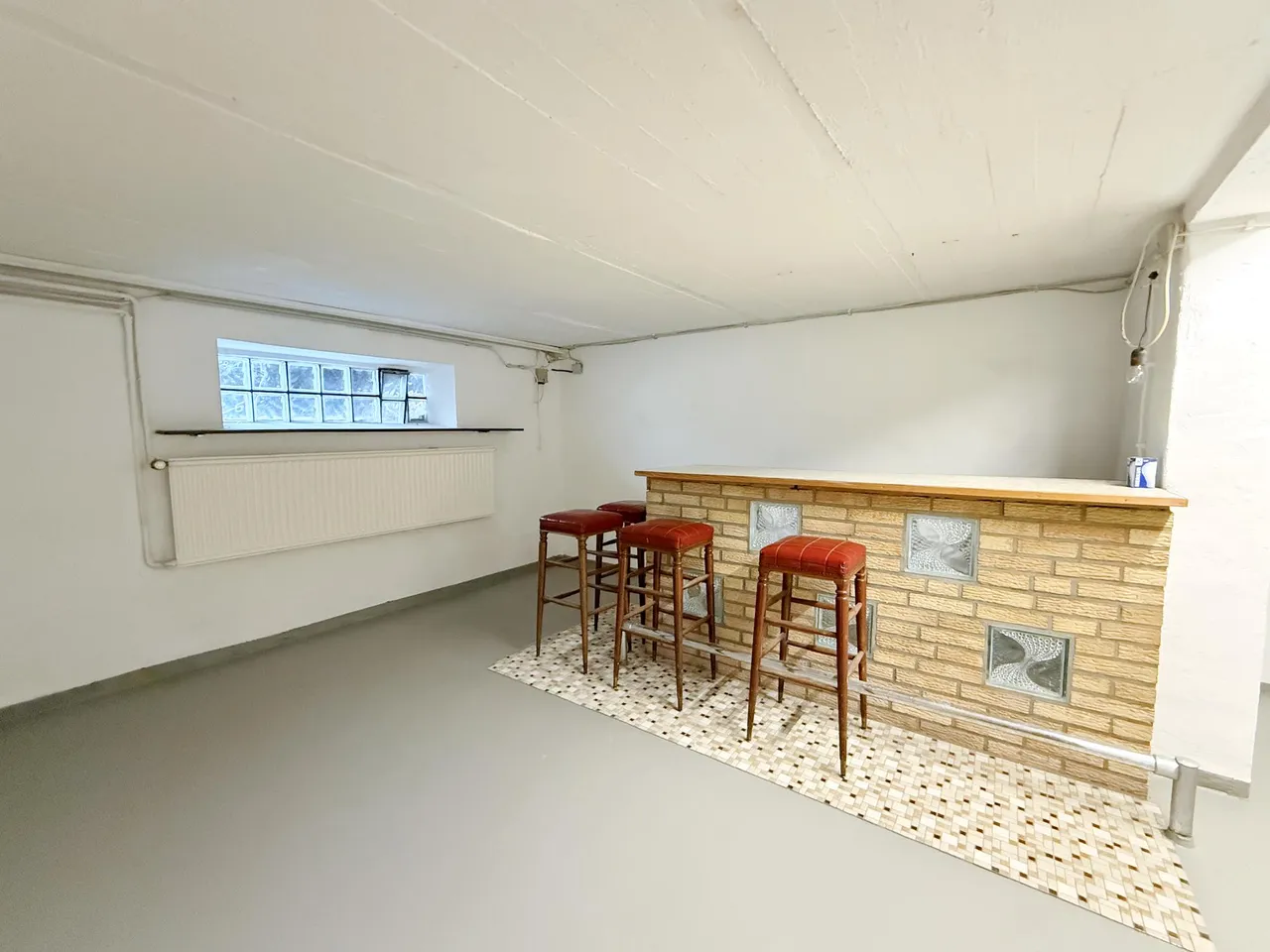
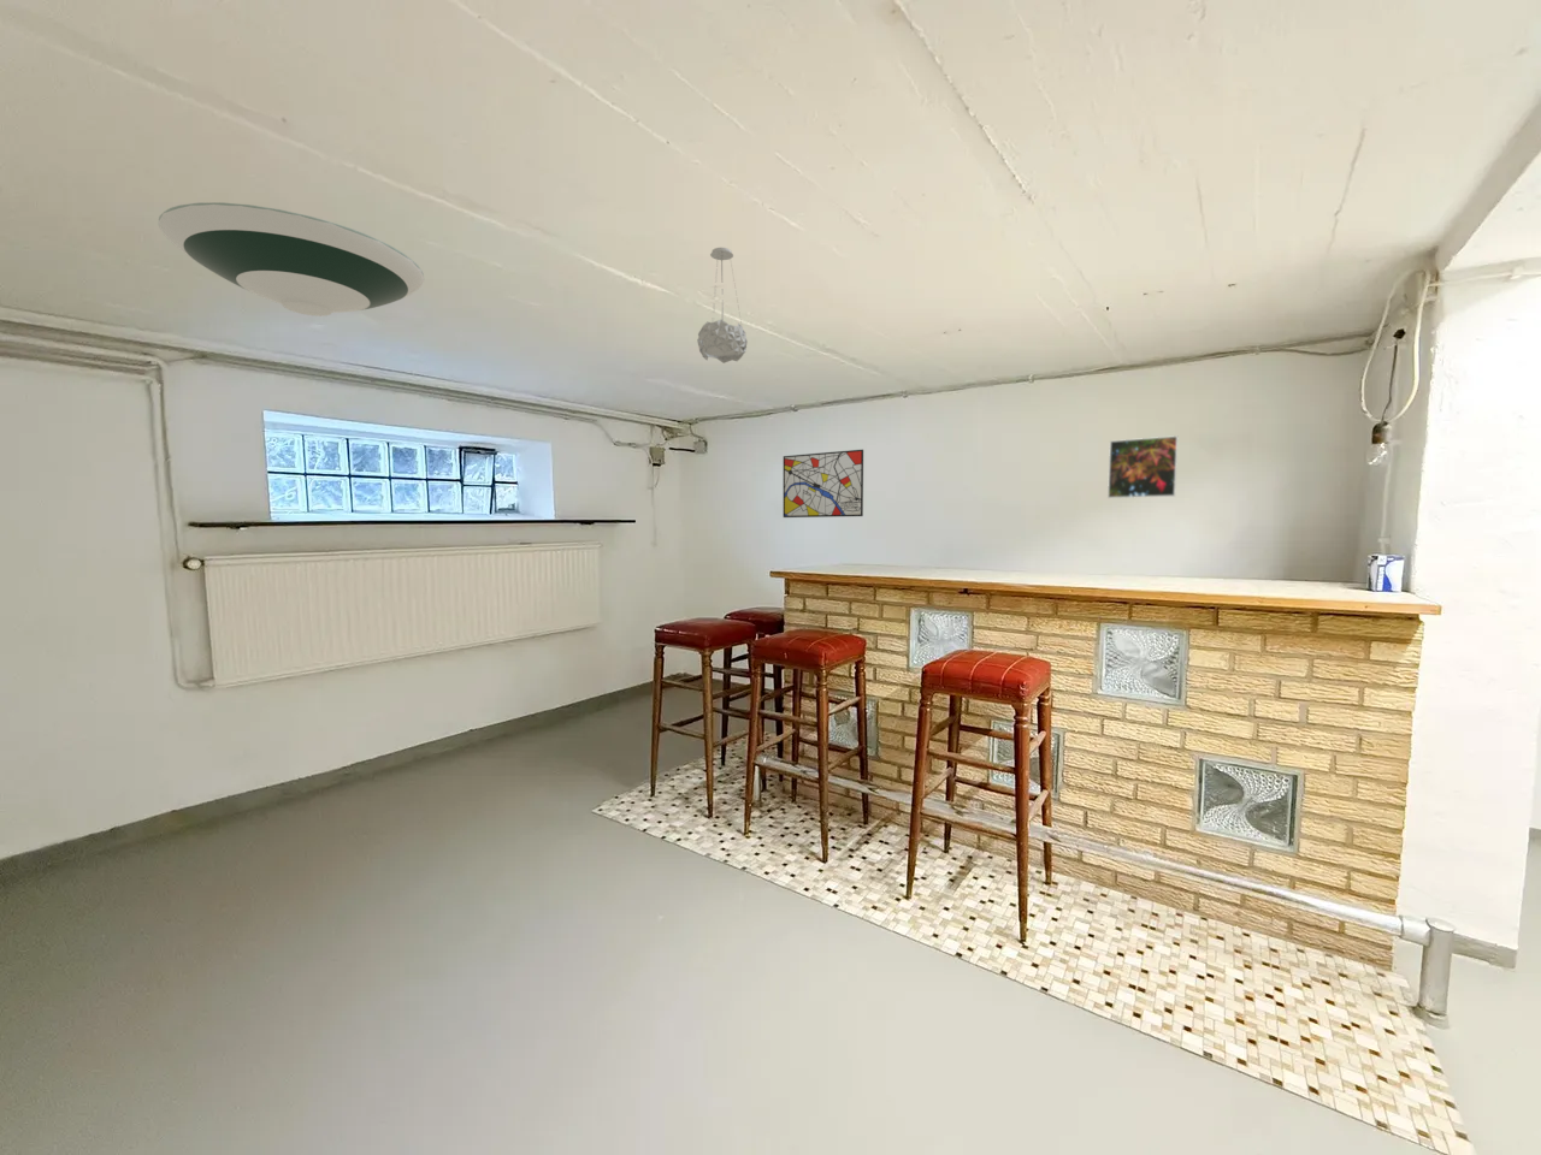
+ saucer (306, 284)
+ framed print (1142, 468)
+ pendant light (722, 306)
+ wall art (821, 485)
